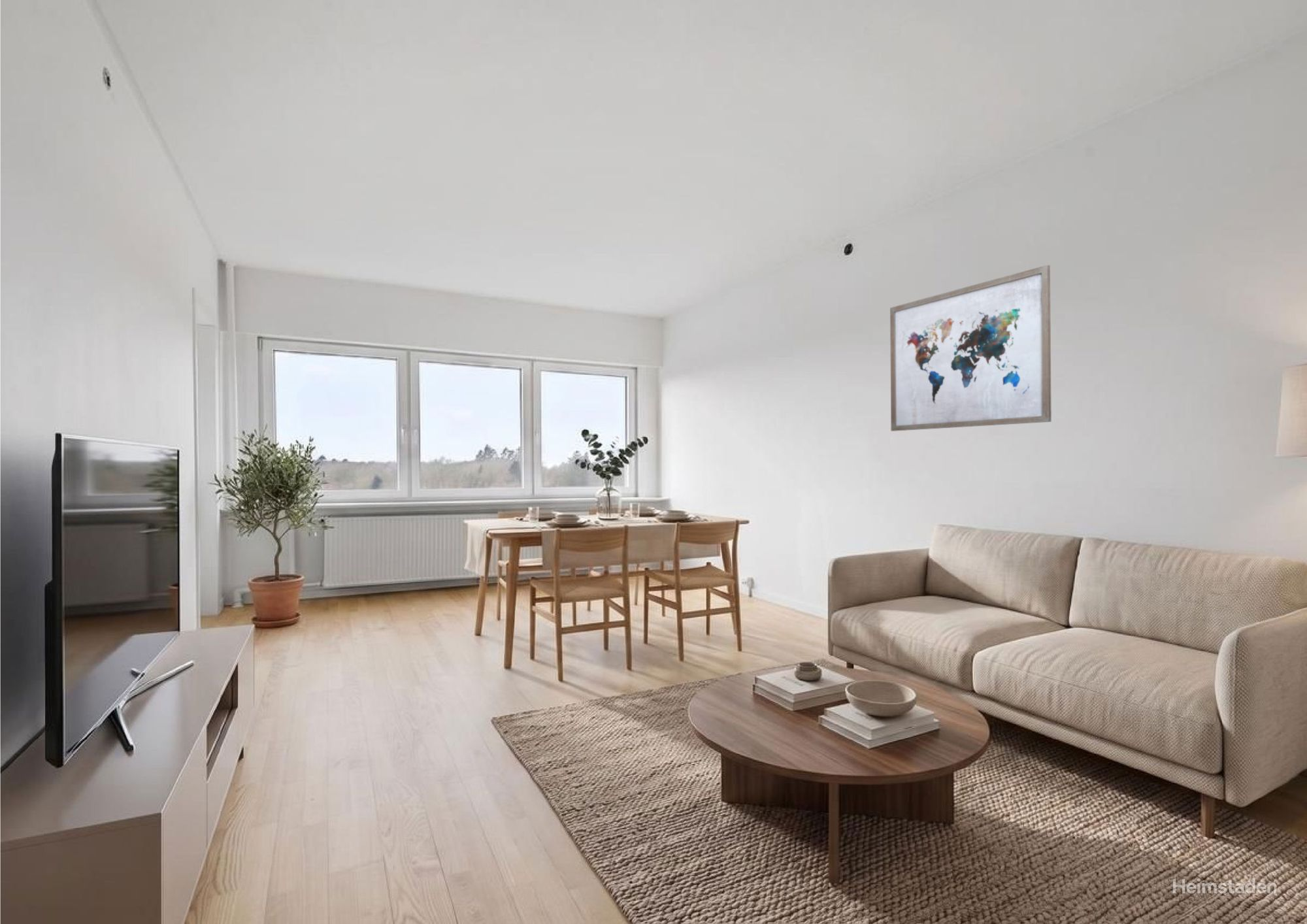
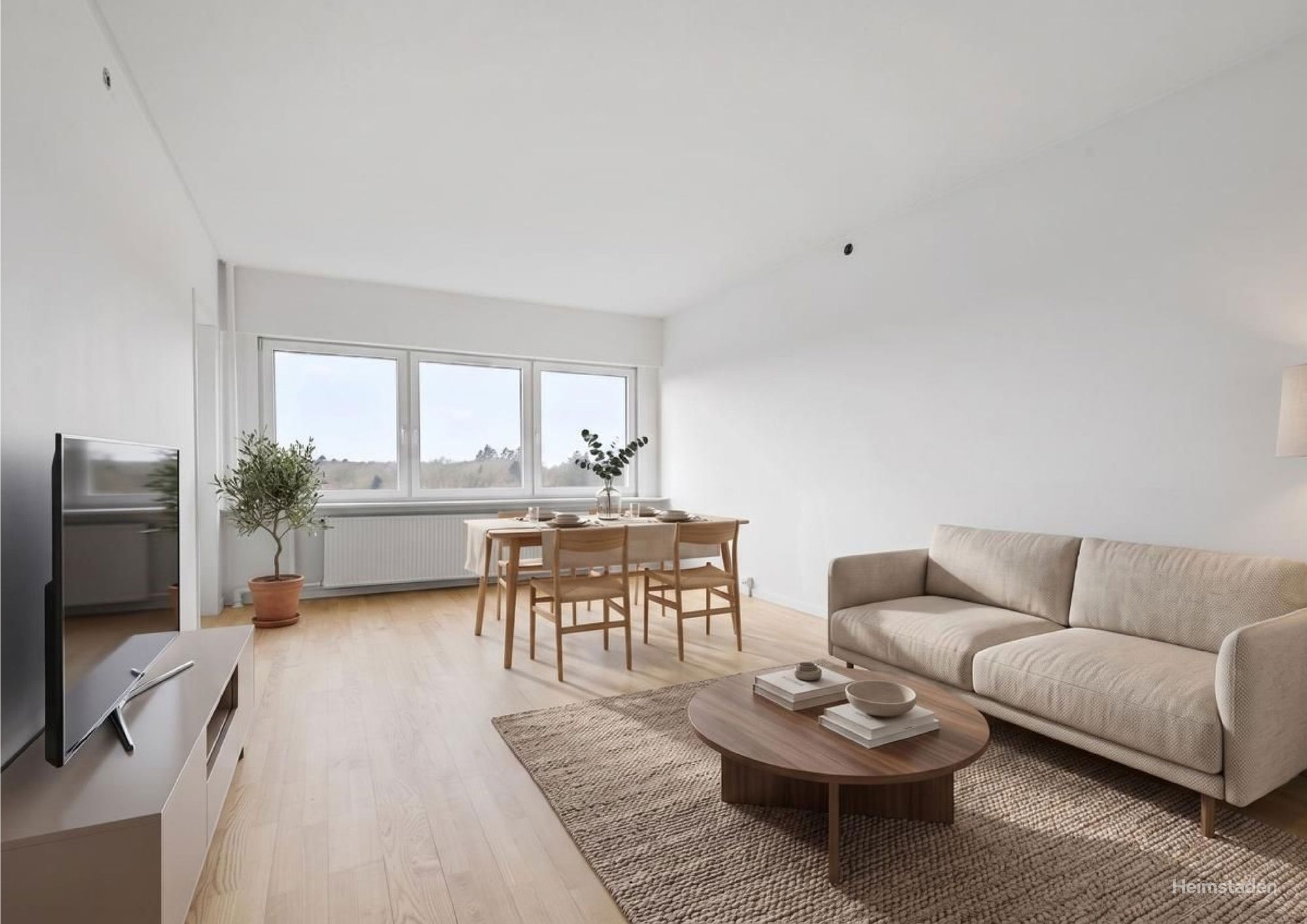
- wall art (961, 357)
